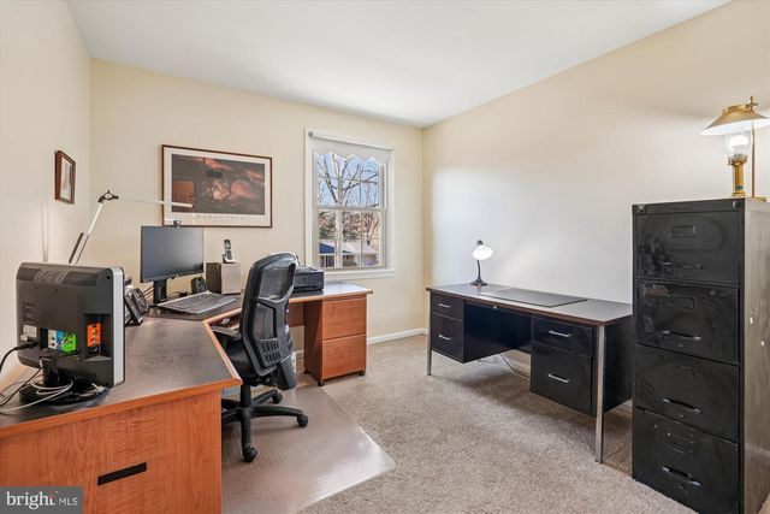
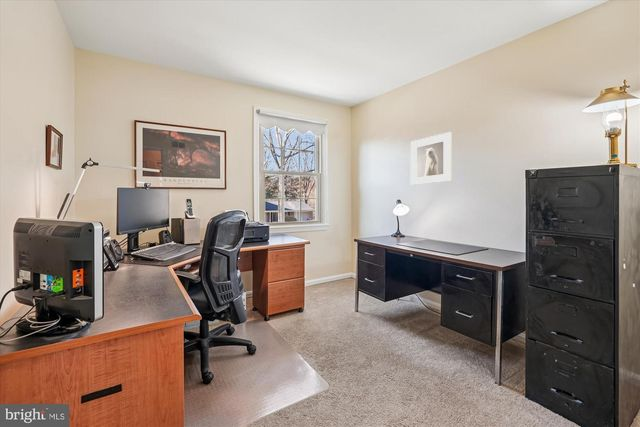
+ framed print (429, 160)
